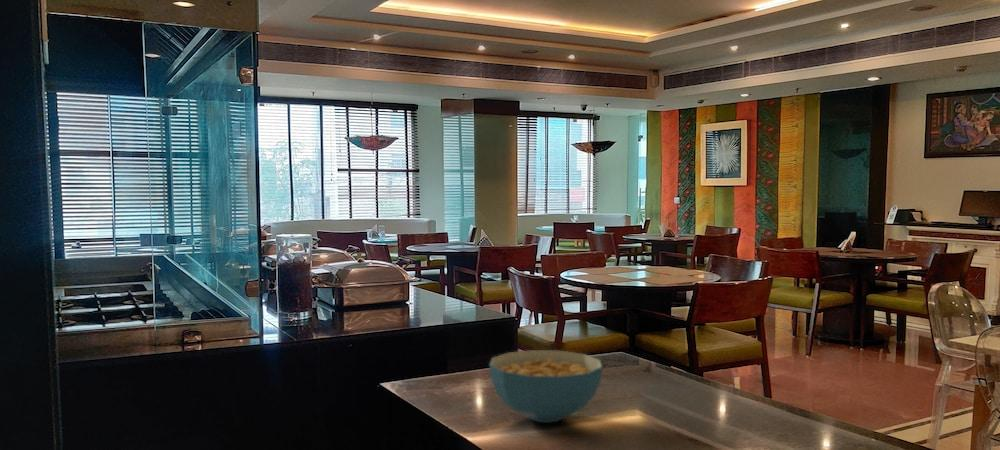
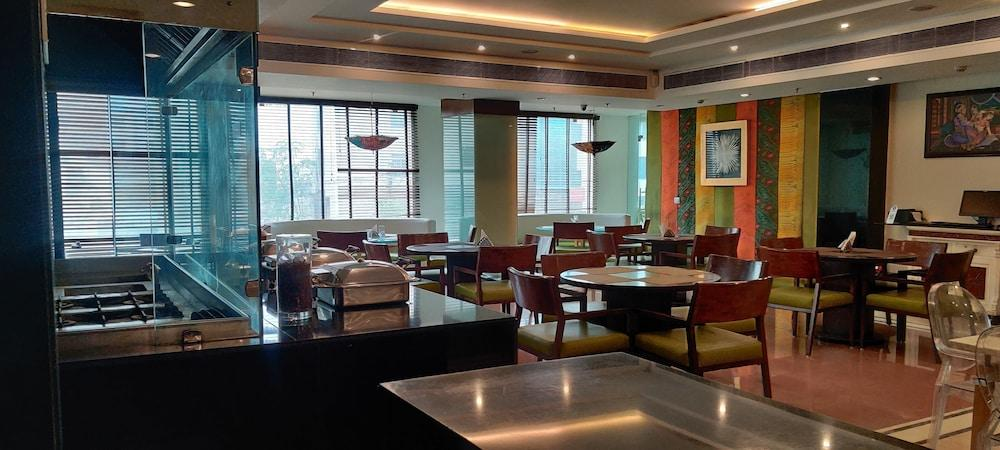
- cereal bowl (545, 389)
